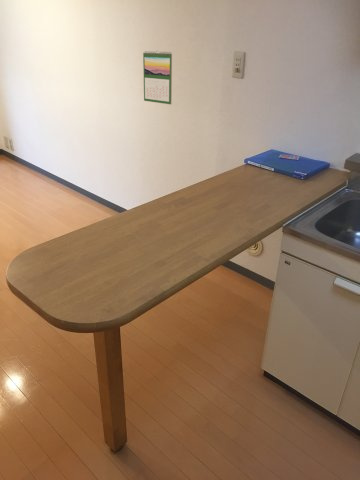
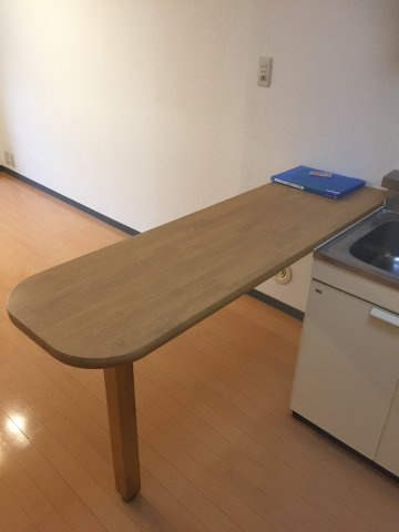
- calendar (157, 77)
